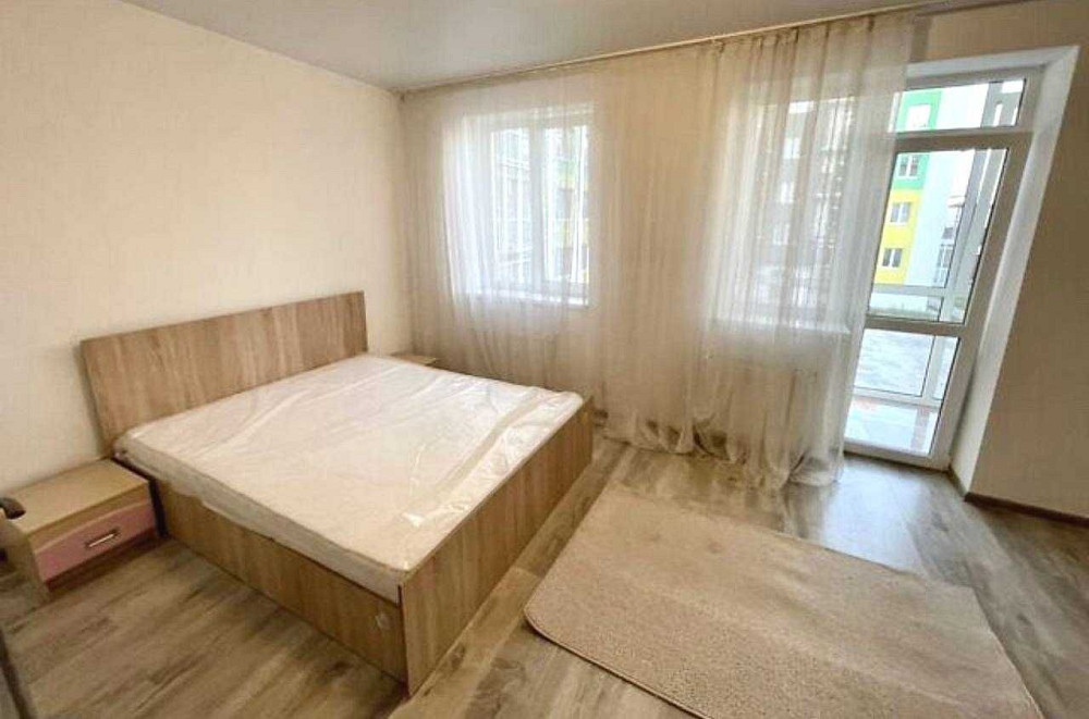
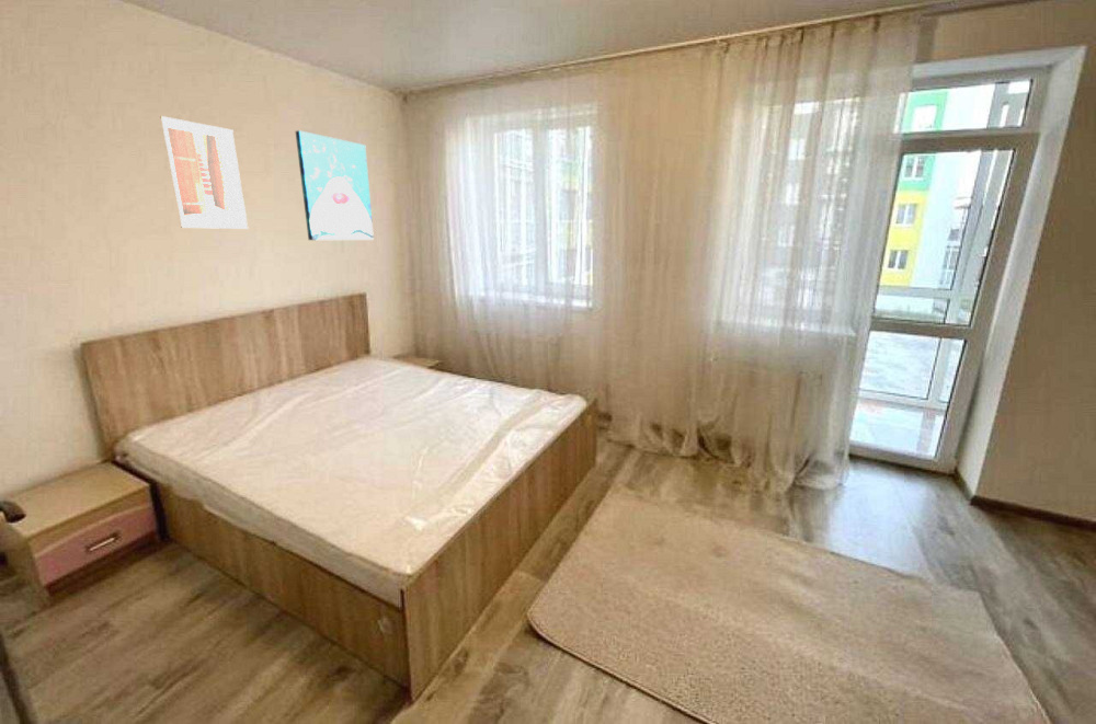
+ wall art (207, 176)
+ wall art (338, 191)
